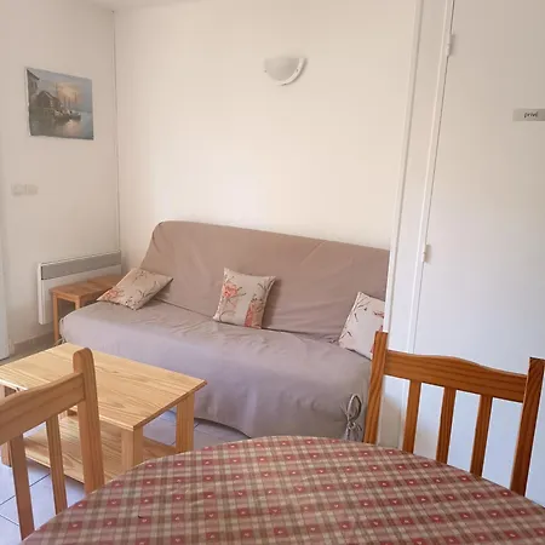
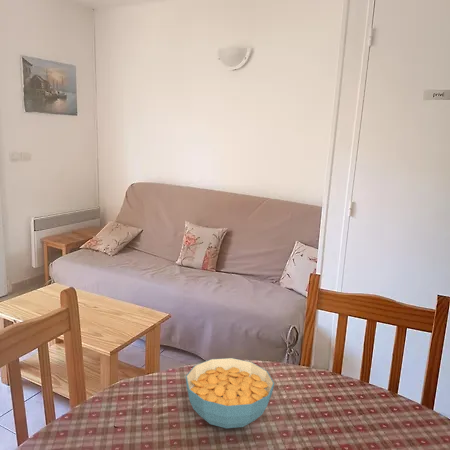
+ cereal bowl (228, 399)
